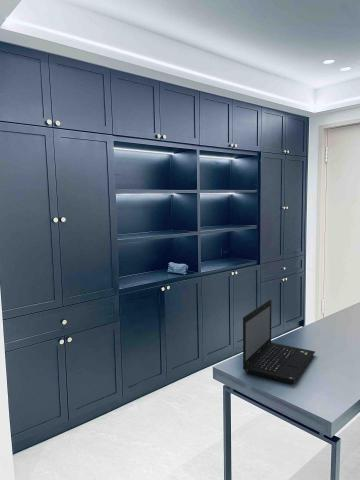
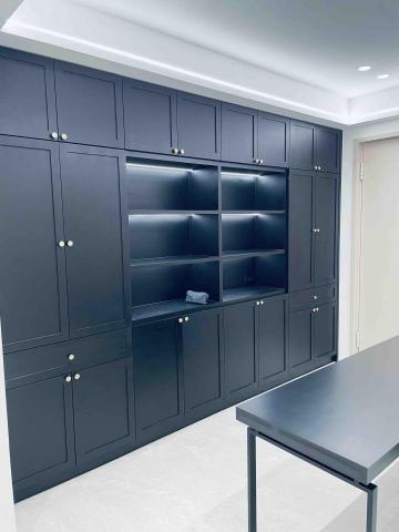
- laptop (280, 344)
